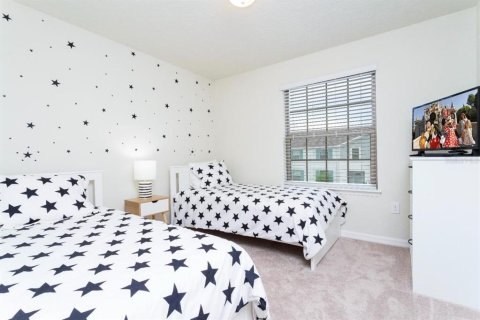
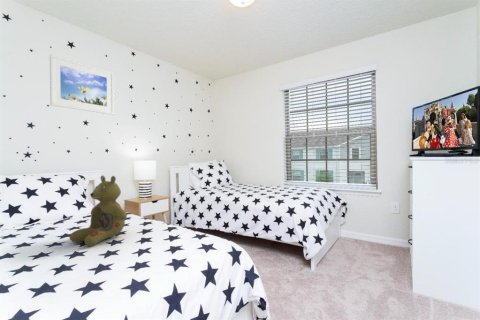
+ stuffed bear (99, 207)
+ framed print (85, 87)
